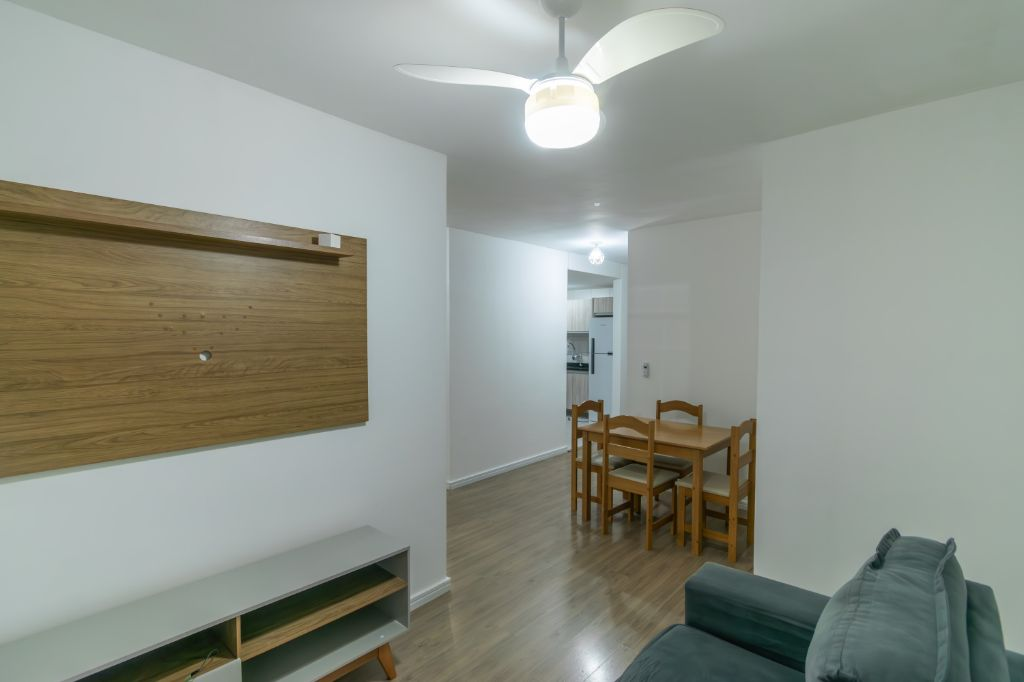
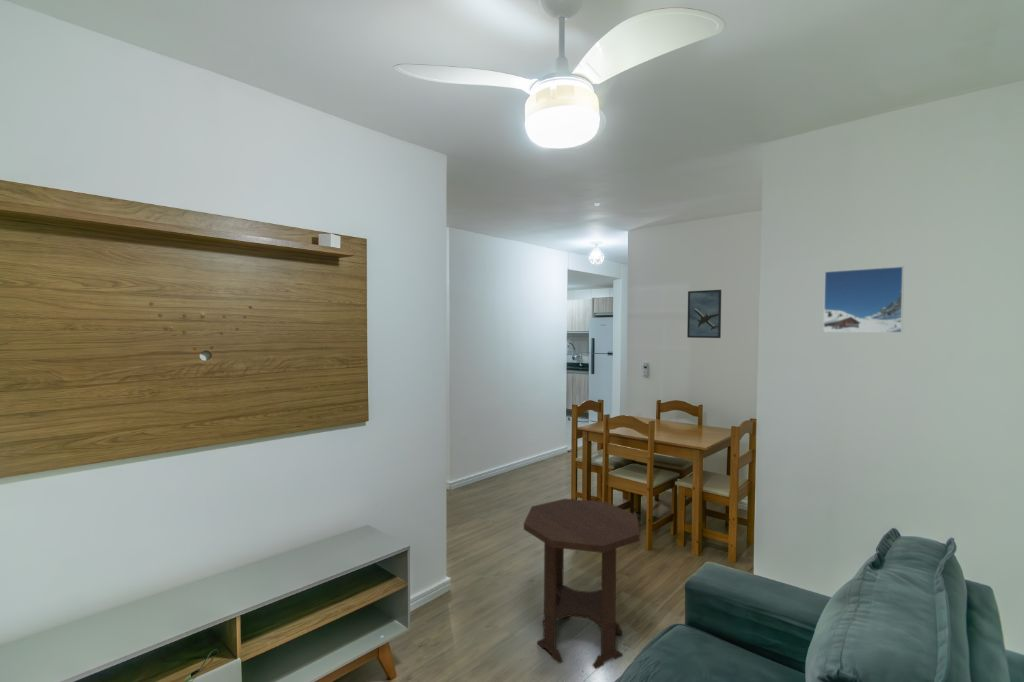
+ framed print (703, 314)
+ side table (577, 590)
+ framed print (861, 300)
